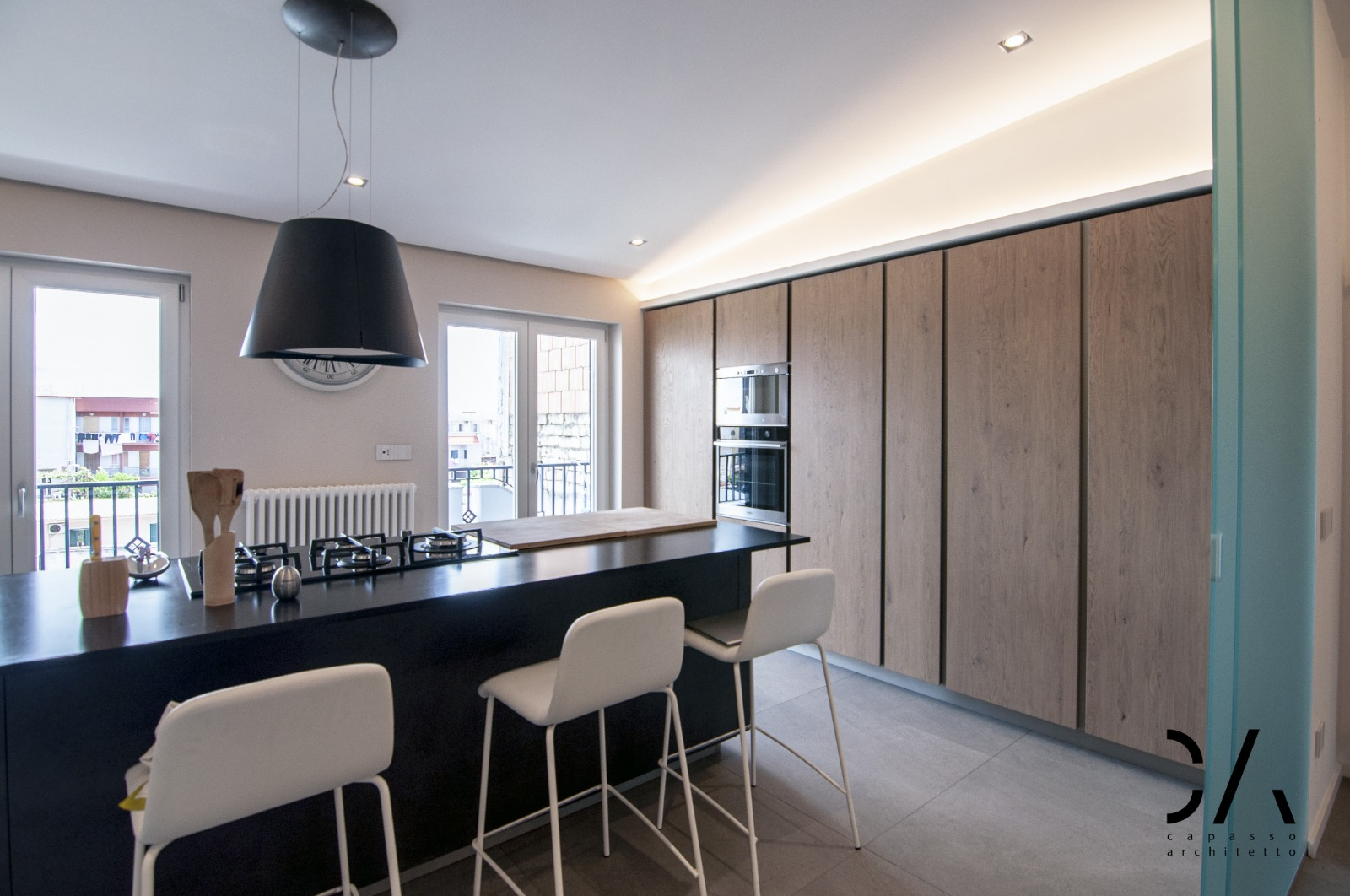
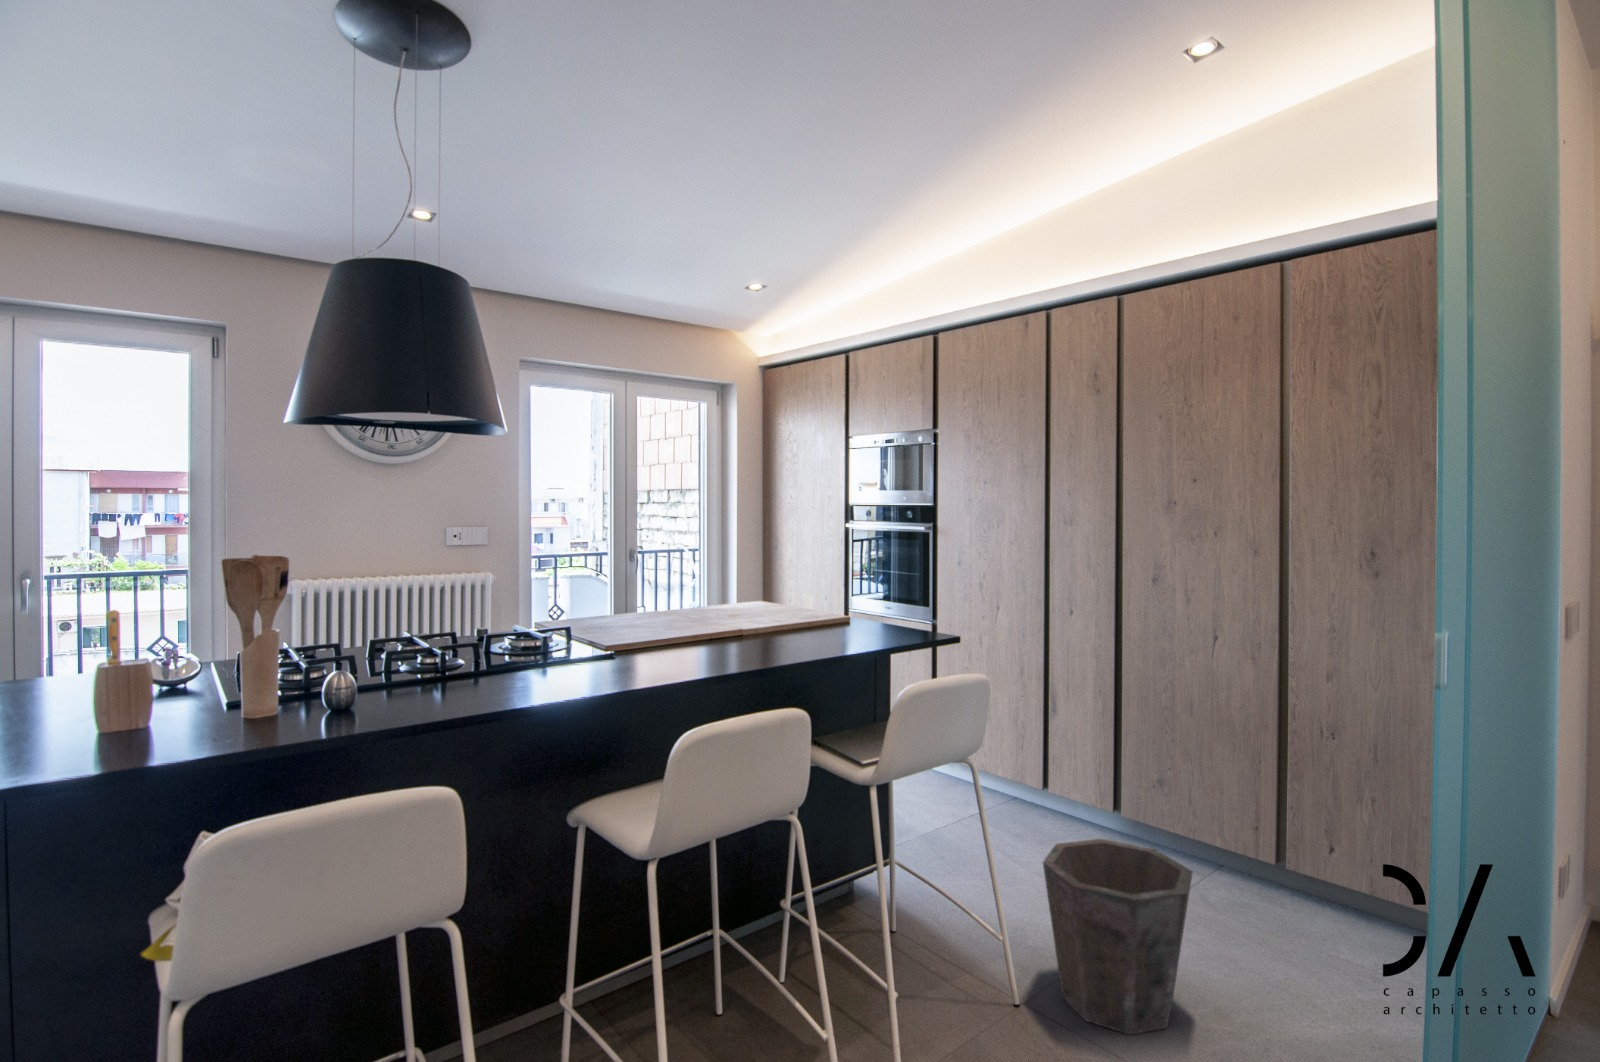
+ waste bin (1116, 934)
